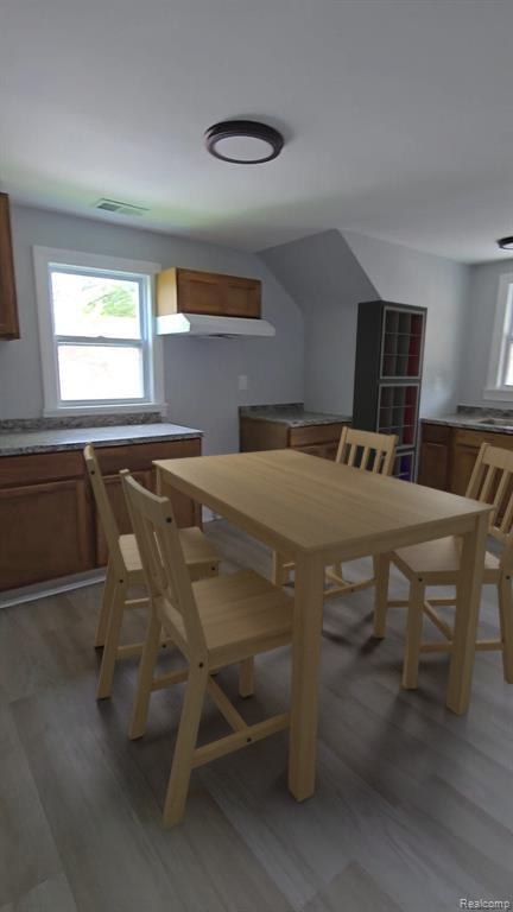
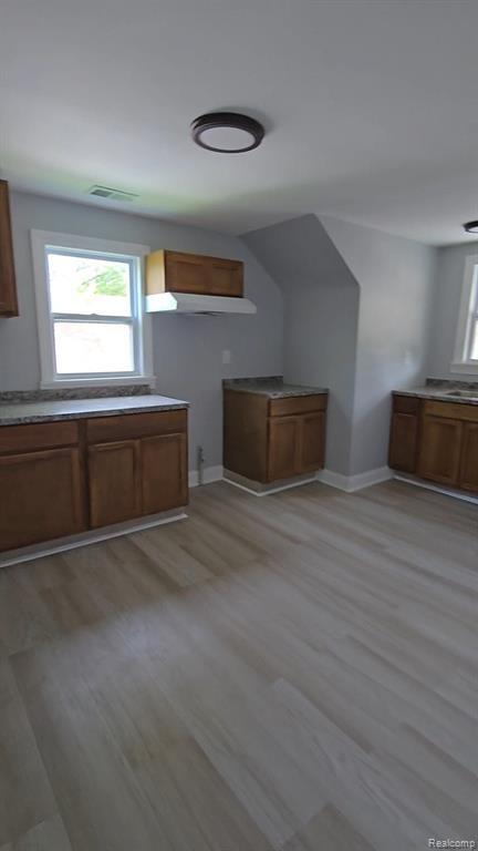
- storage cabinet (386, 423)
- kitchen table (298, 552)
